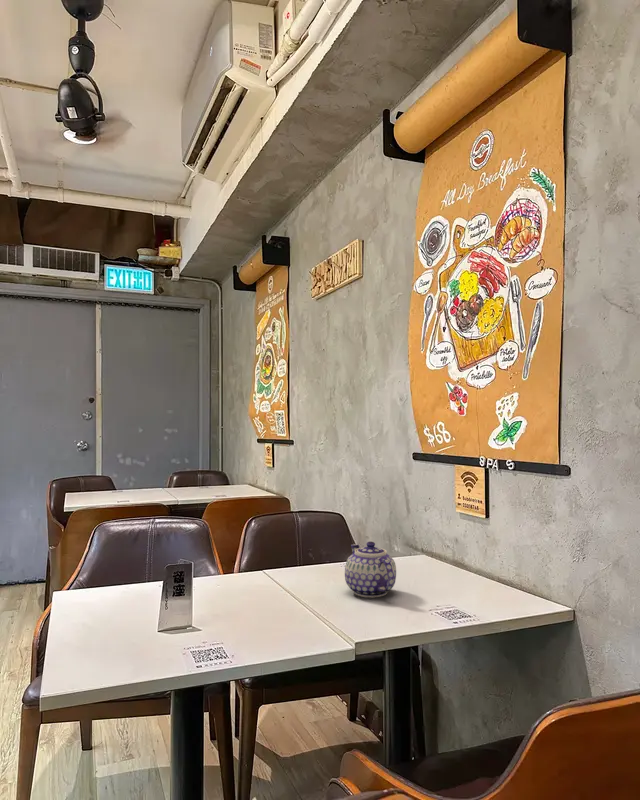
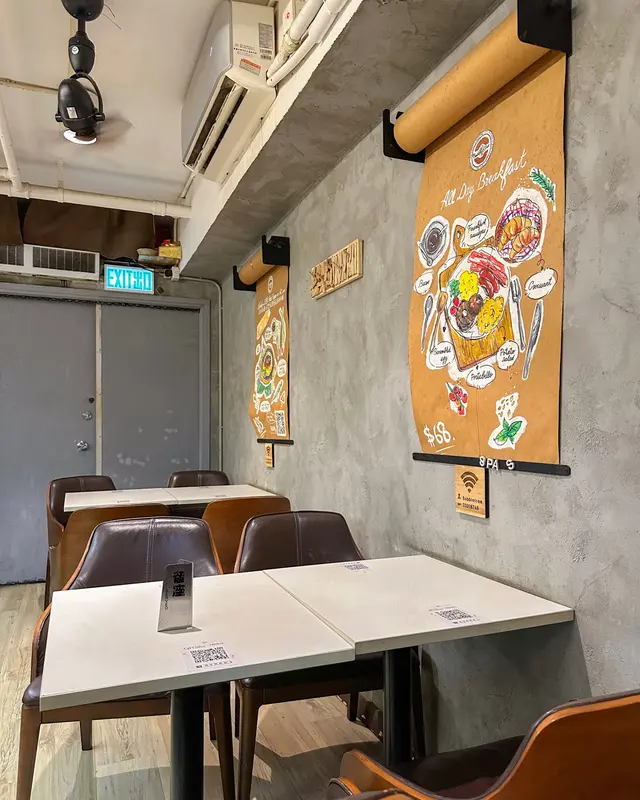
- teapot (370, 566)
